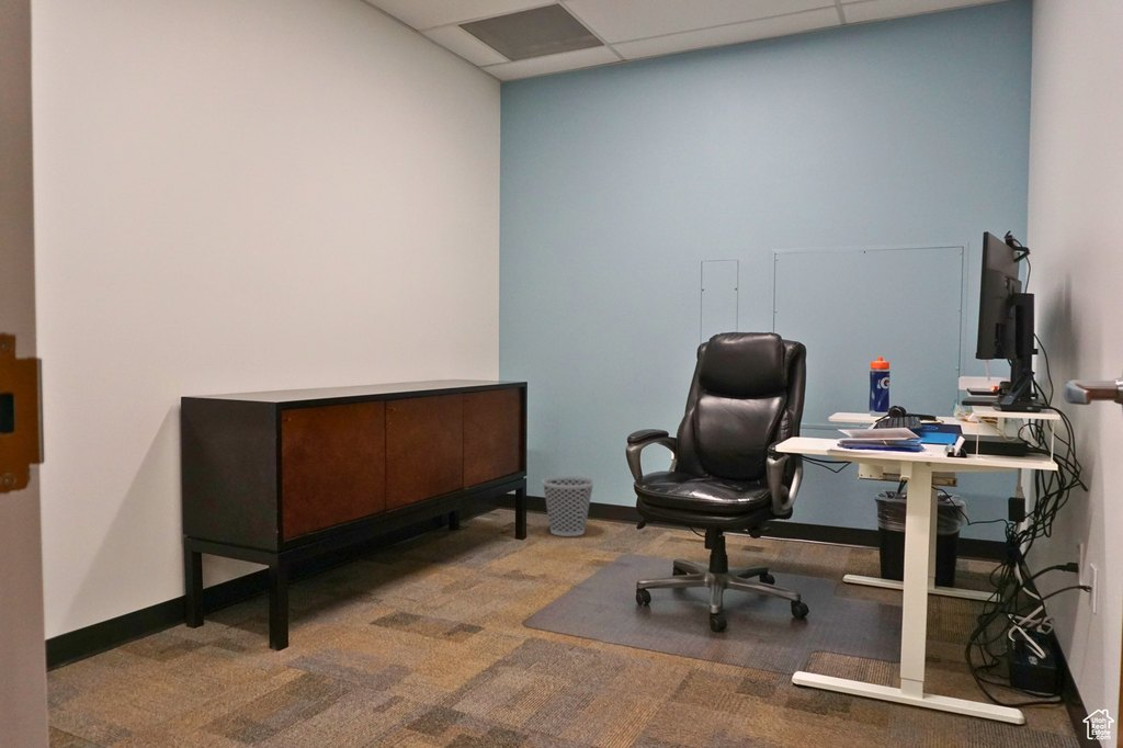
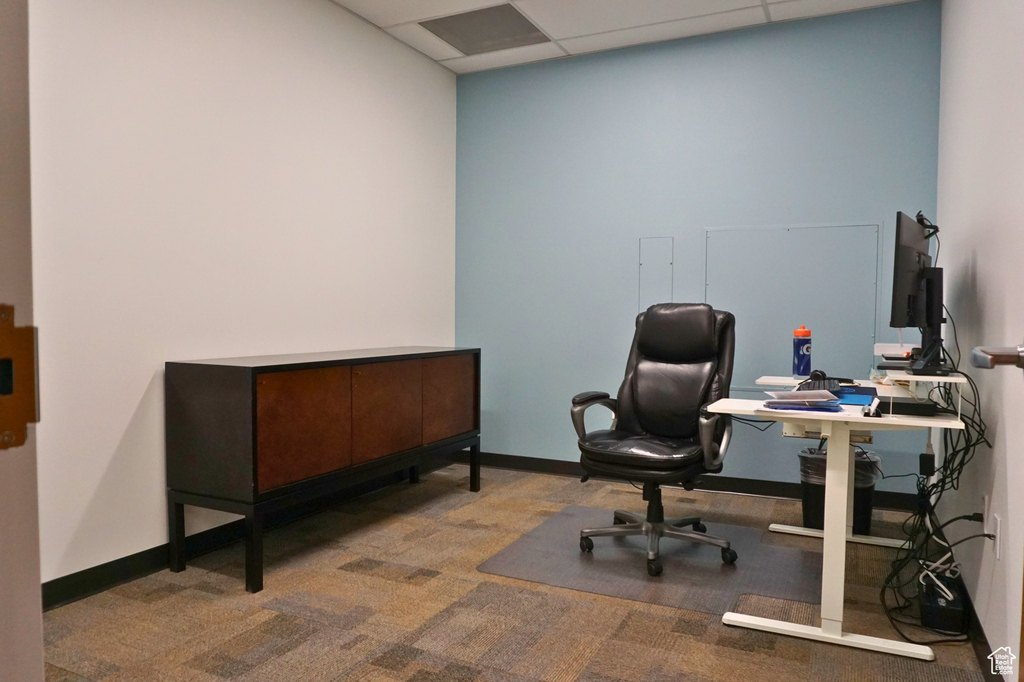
- wastebasket (567, 506)
